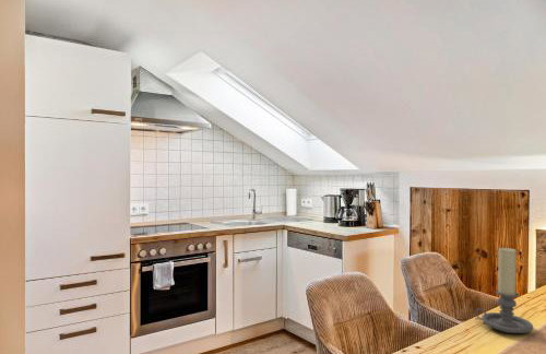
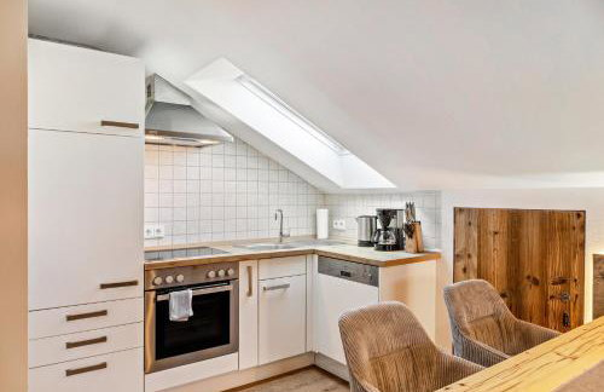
- candle holder (501, 286)
